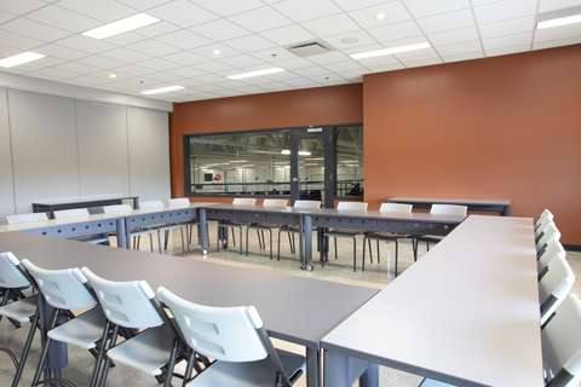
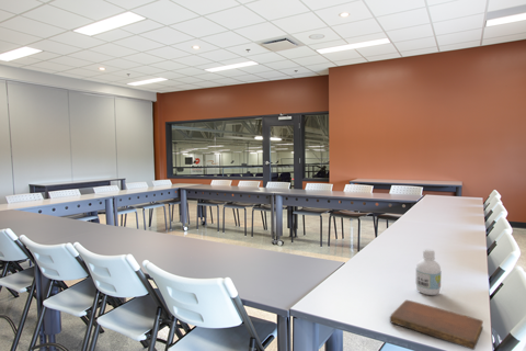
+ bottle (427, 271)
+ notebook (435, 321)
